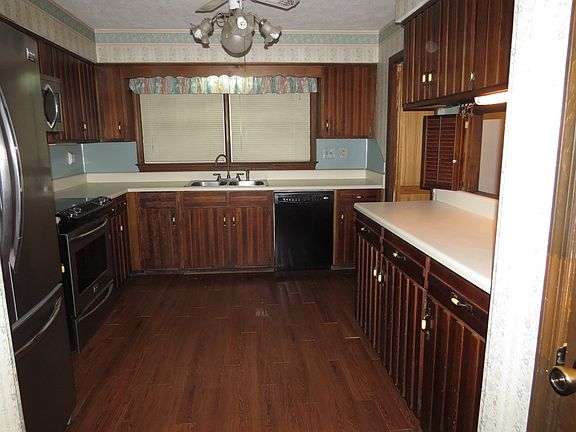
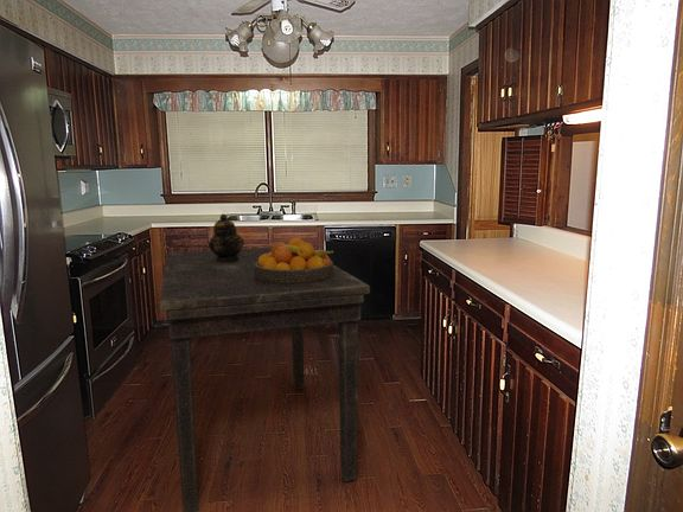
+ teapot (225, 236)
+ fruit bowl (293, 257)
+ dining table (250, 331)
